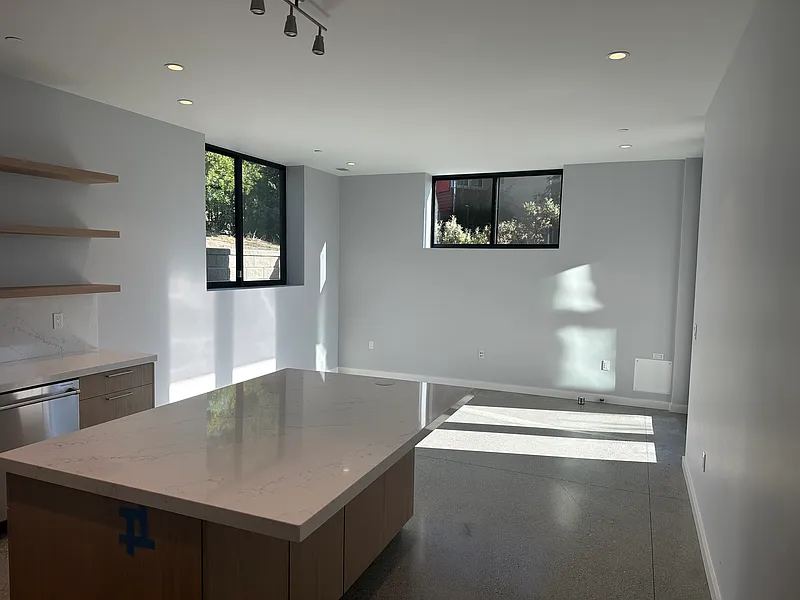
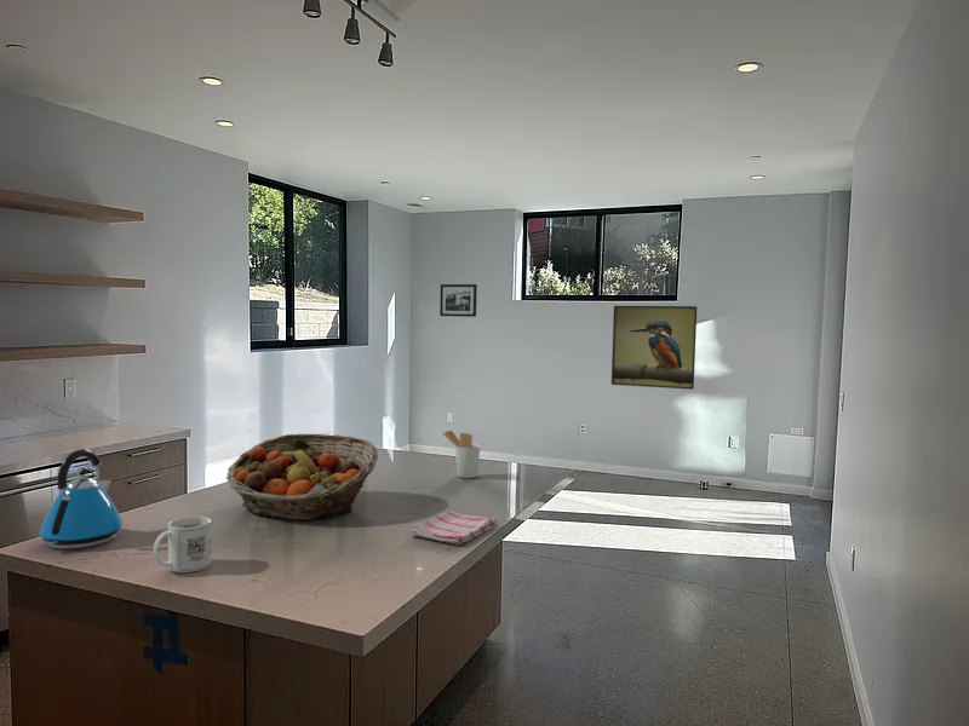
+ mug (184, 543)
+ utensil holder (460, 453)
+ kettle (79, 494)
+ dish towel (454, 524)
+ picture frame (458, 300)
+ fruit basket (303, 474)
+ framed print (653, 346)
